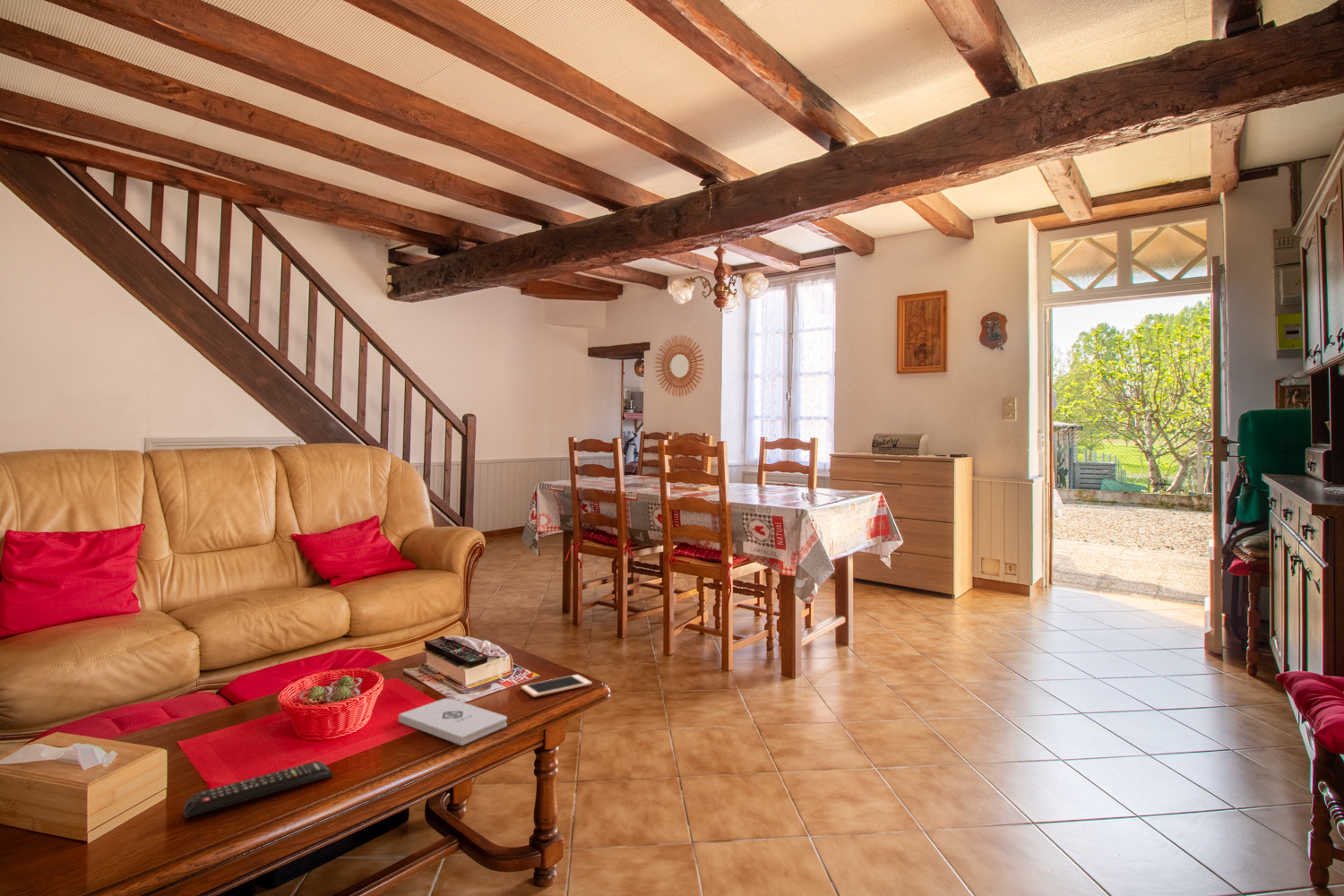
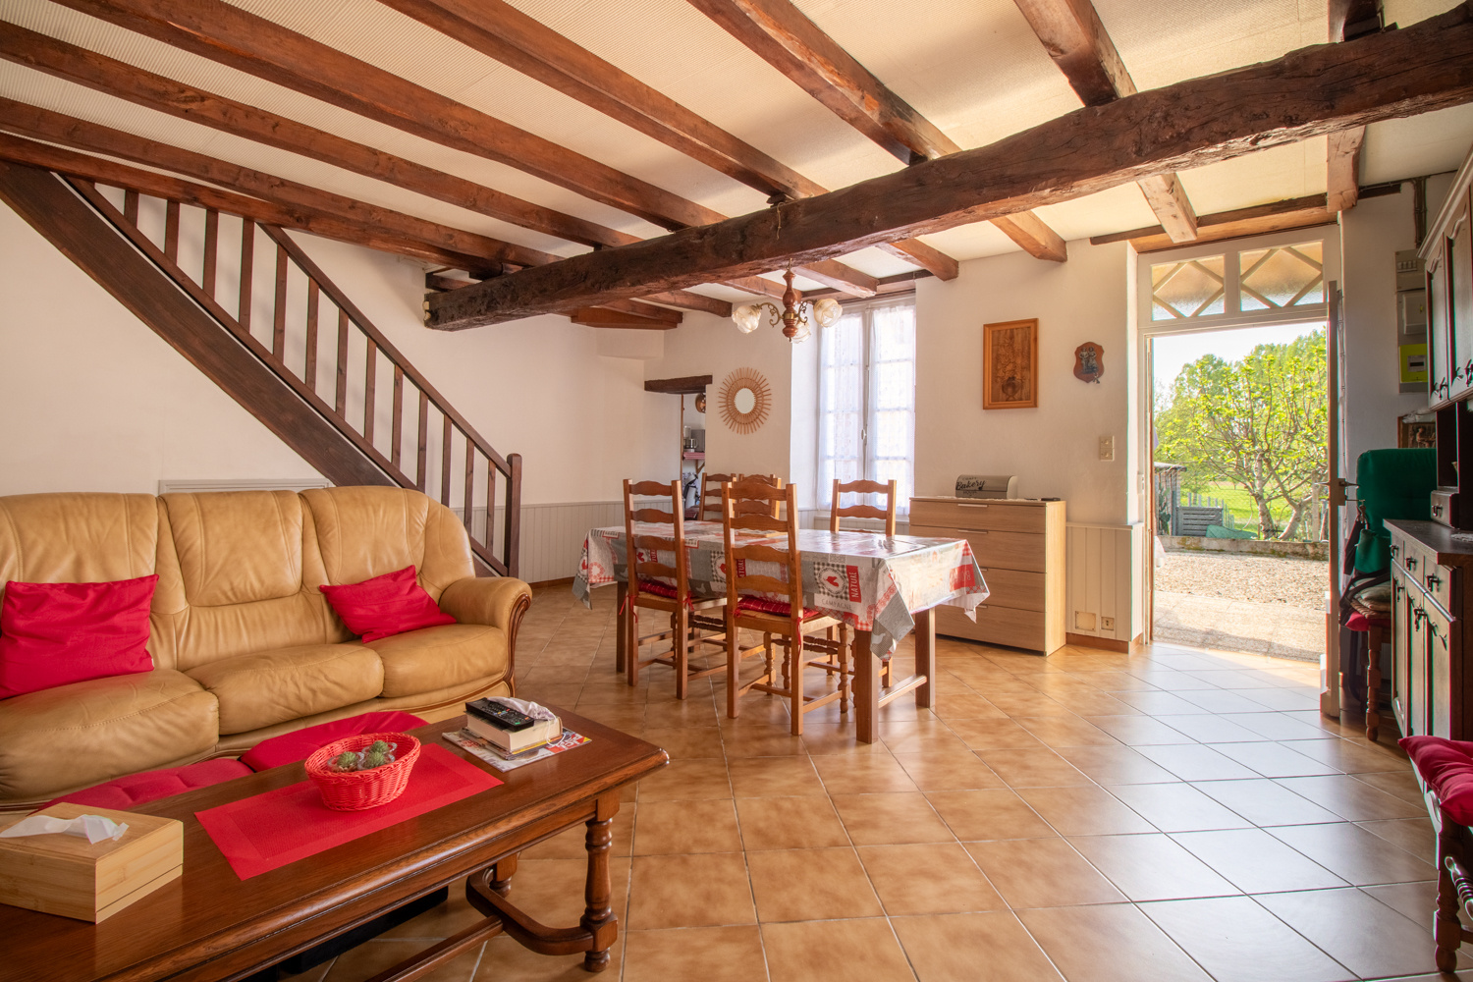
- notepad (453, 719)
- cell phone (556, 685)
- remote control (262, 787)
